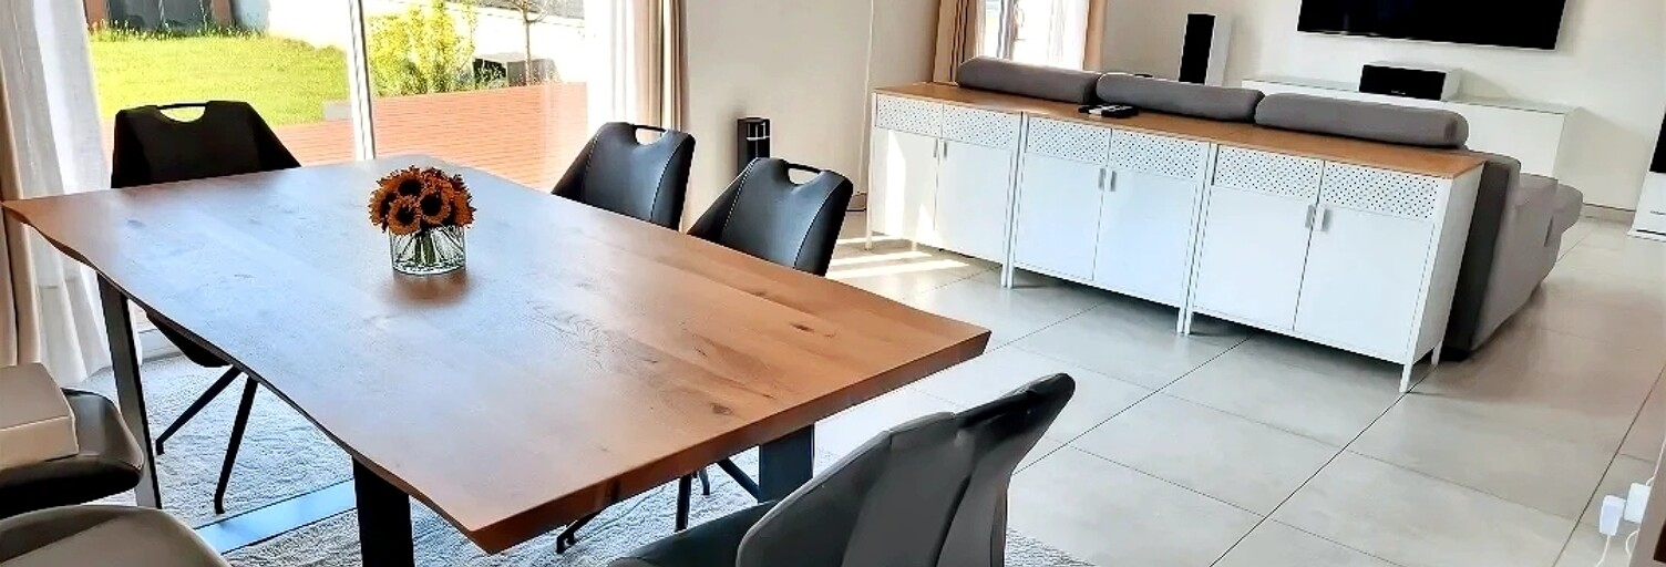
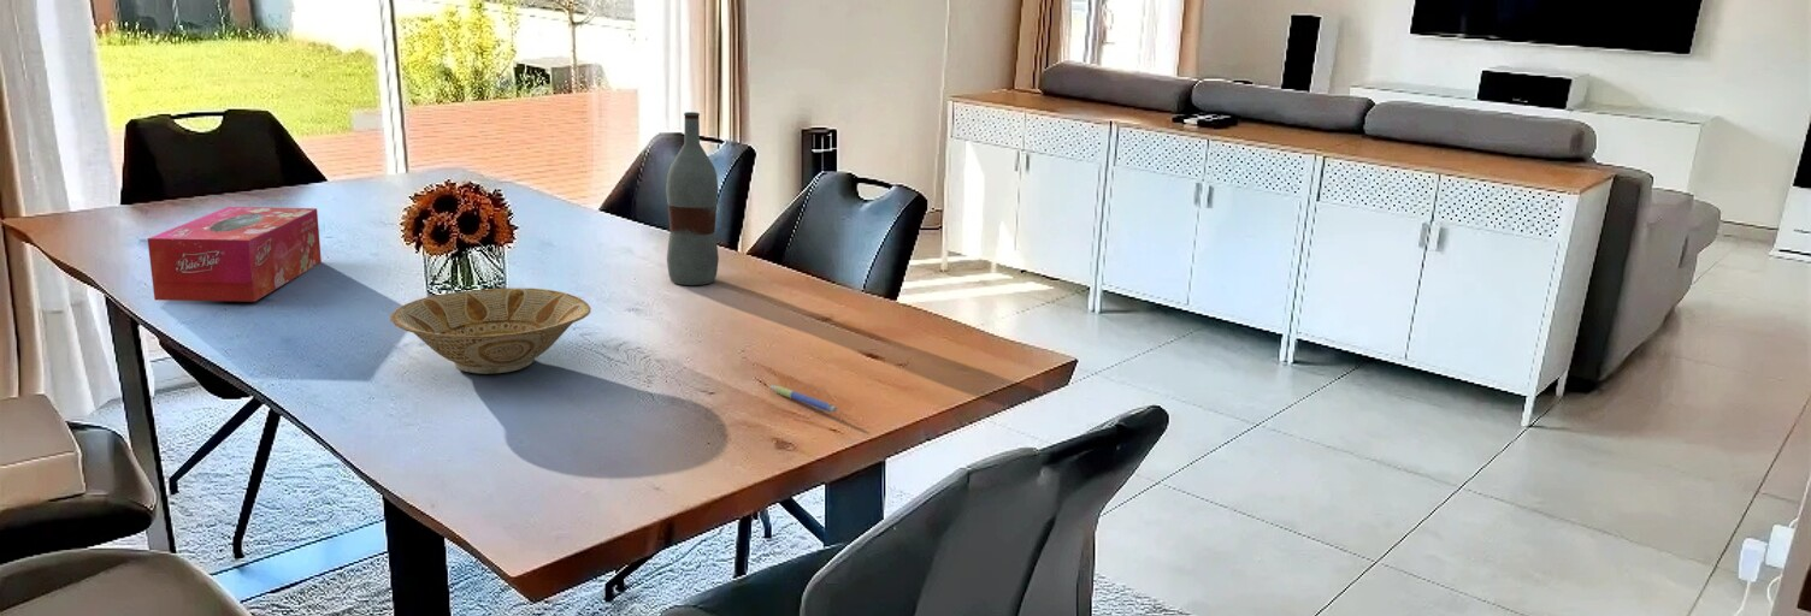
+ bottle (692, 197)
+ bowl (494, 336)
+ pen (801, 397)
+ tissue box (241, 250)
